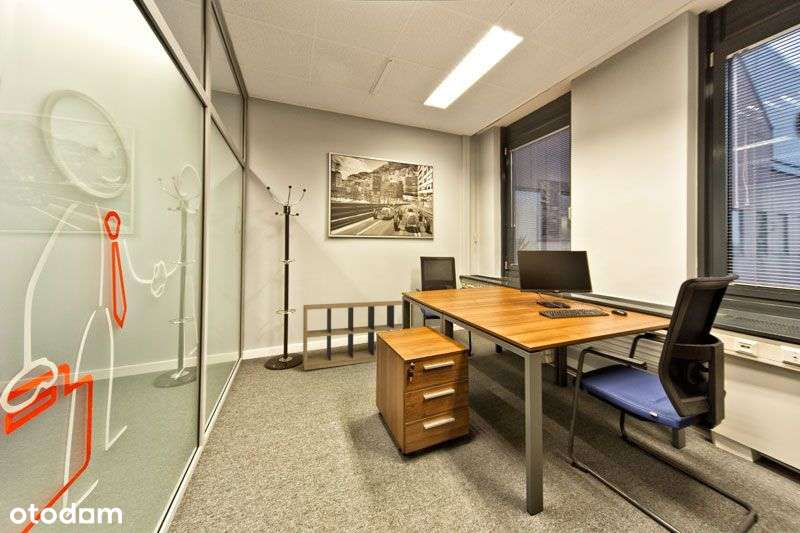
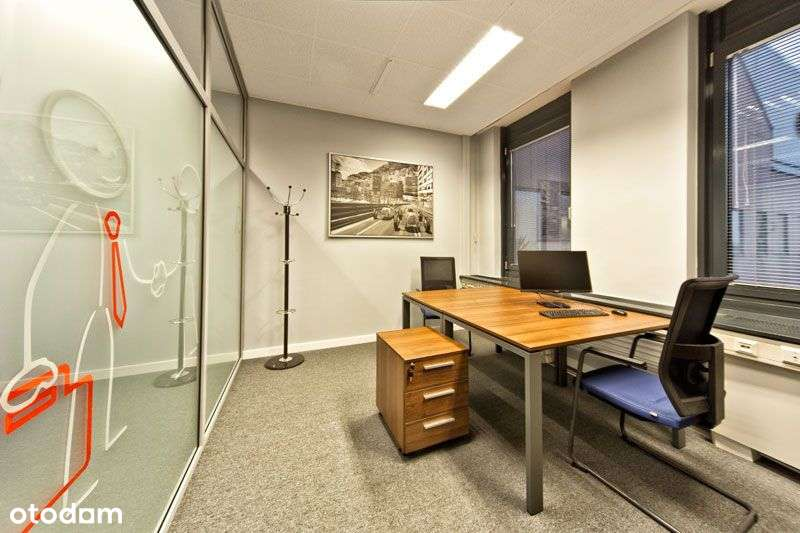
- shelving unit (361, 331)
